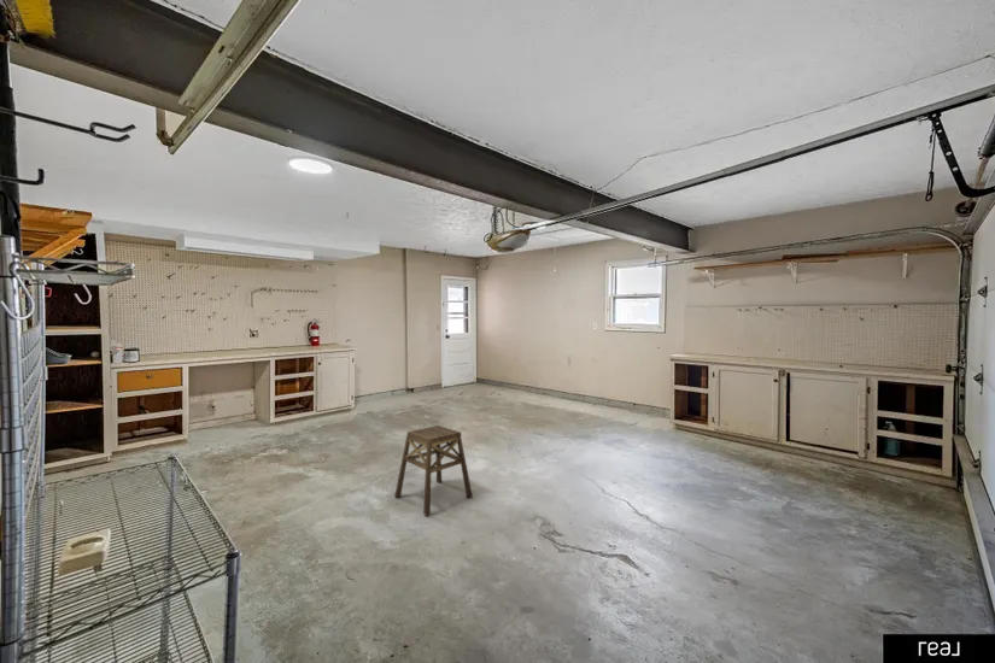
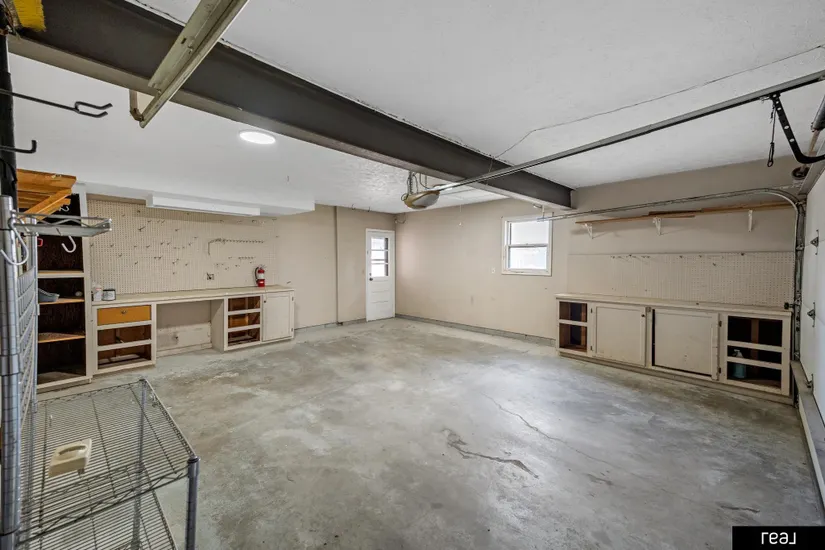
- stool (433, 464)
